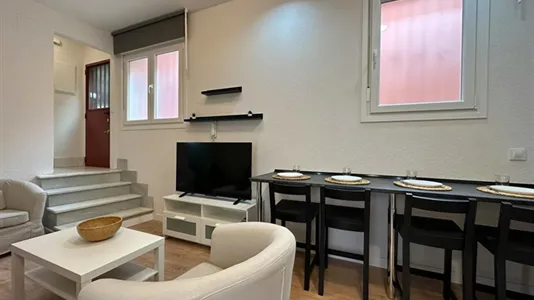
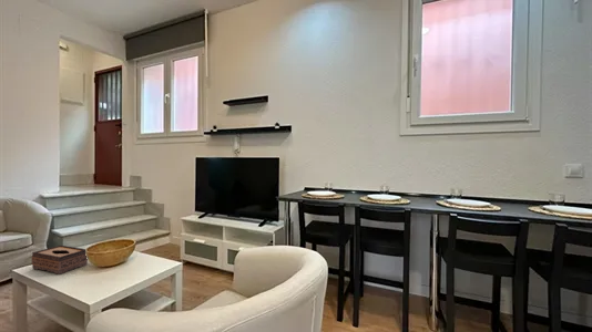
+ tissue box (60, 258)
